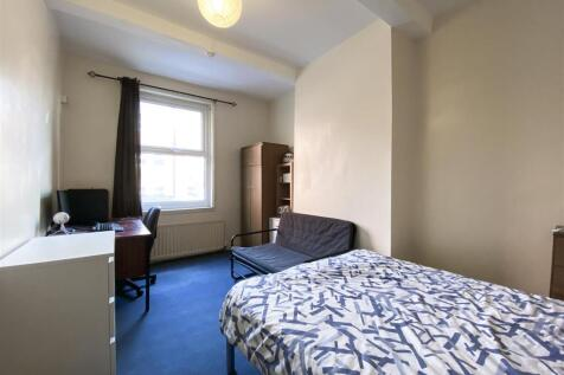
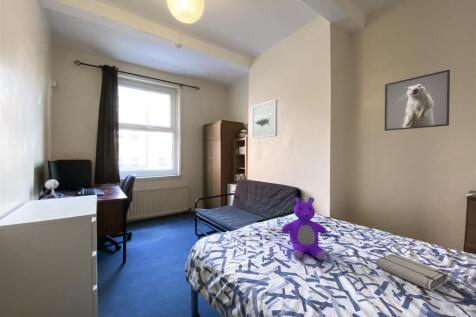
+ tote bag (427, 276)
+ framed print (414, 103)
+ stuffed bear (305, 225)
+ wall art (263, 120)
